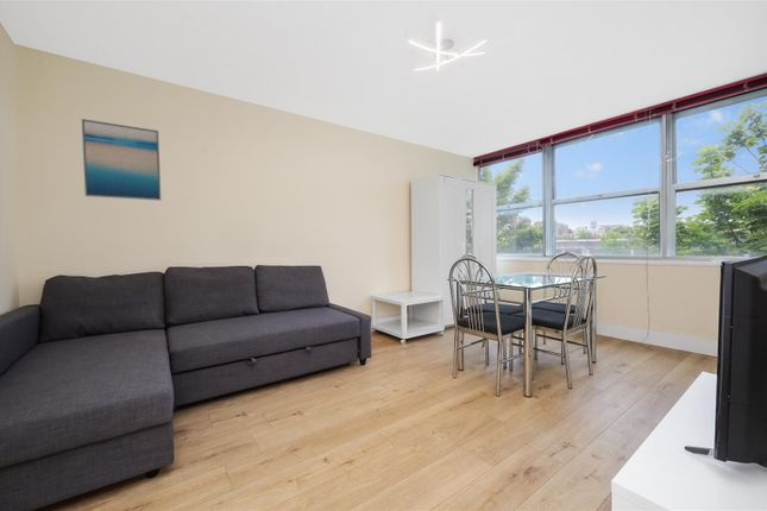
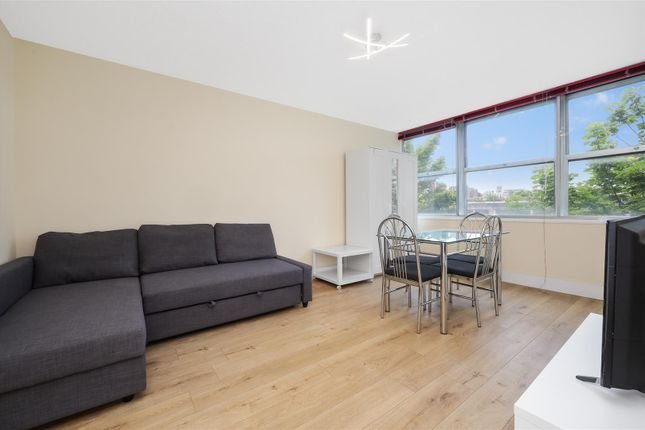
- wall art (124, 162)
